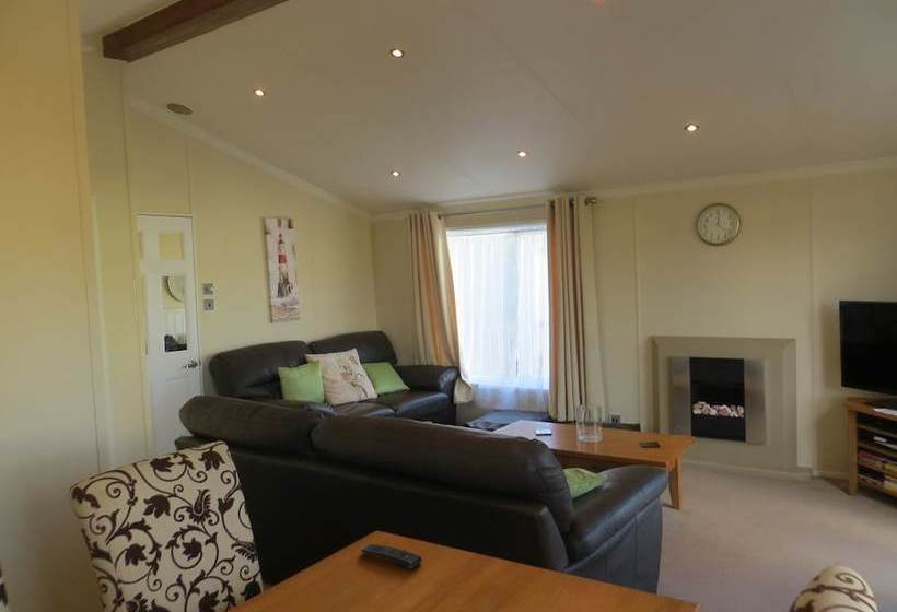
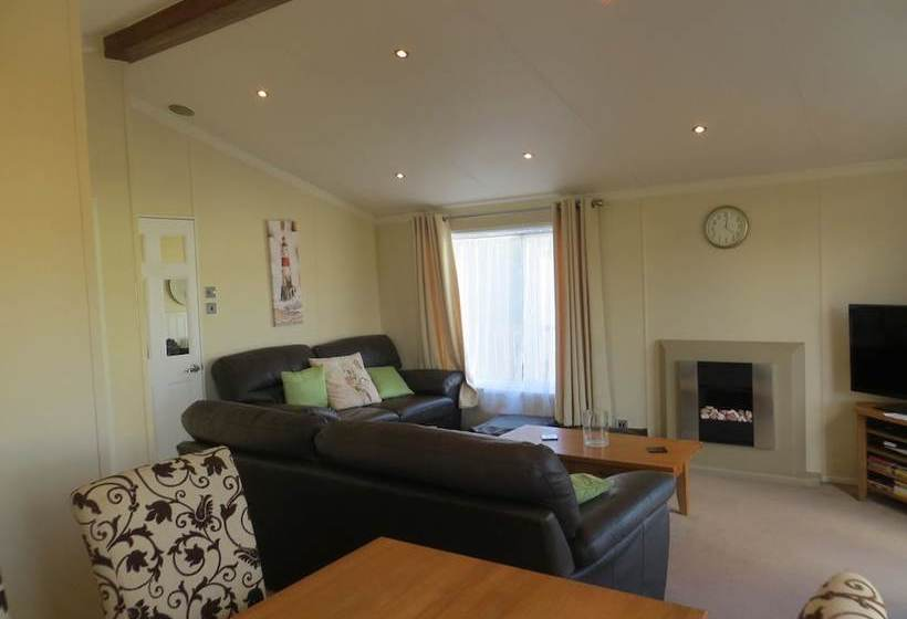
- remote control (388, 554)
